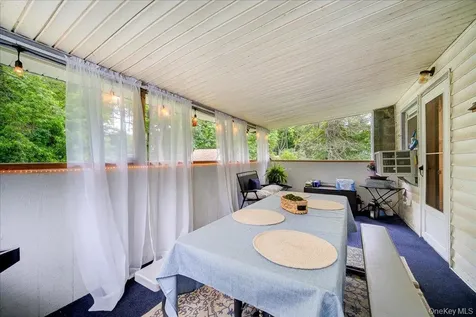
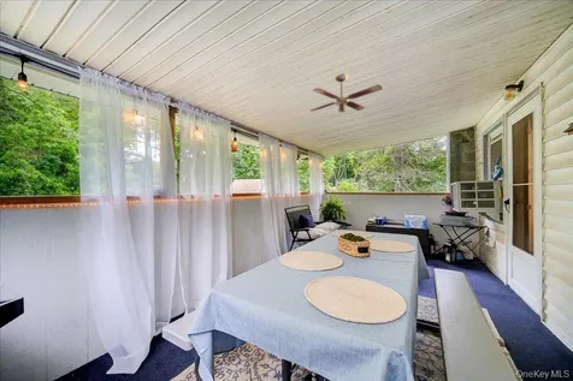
+ ceiling fan (341, 94)
